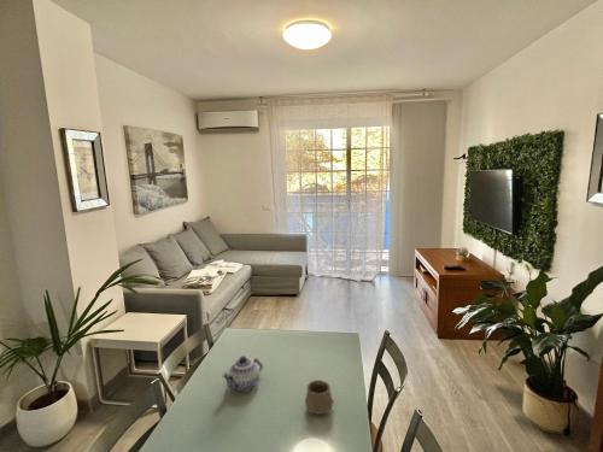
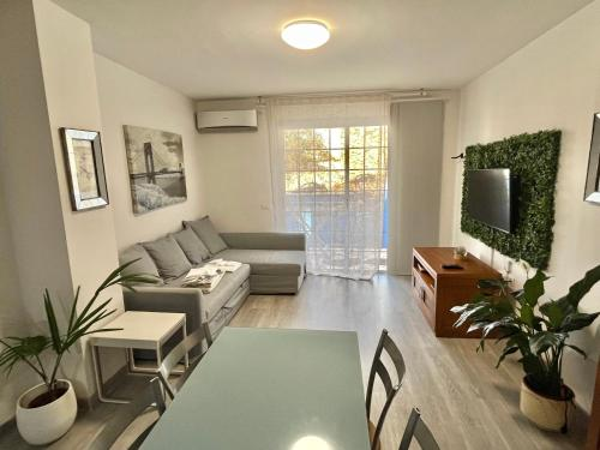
- cup (318, 398)
- teapot (242, 371)
